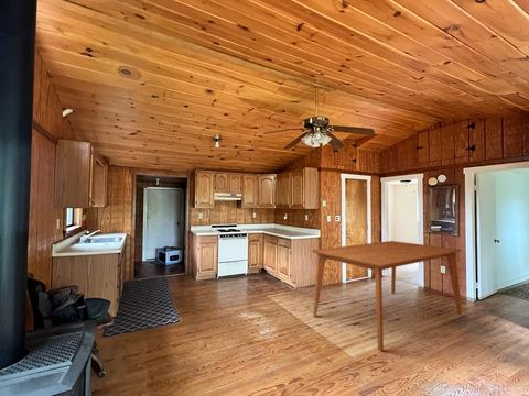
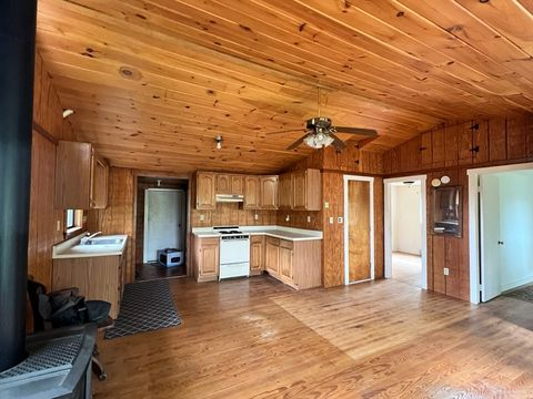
- dining table (391, 282)
